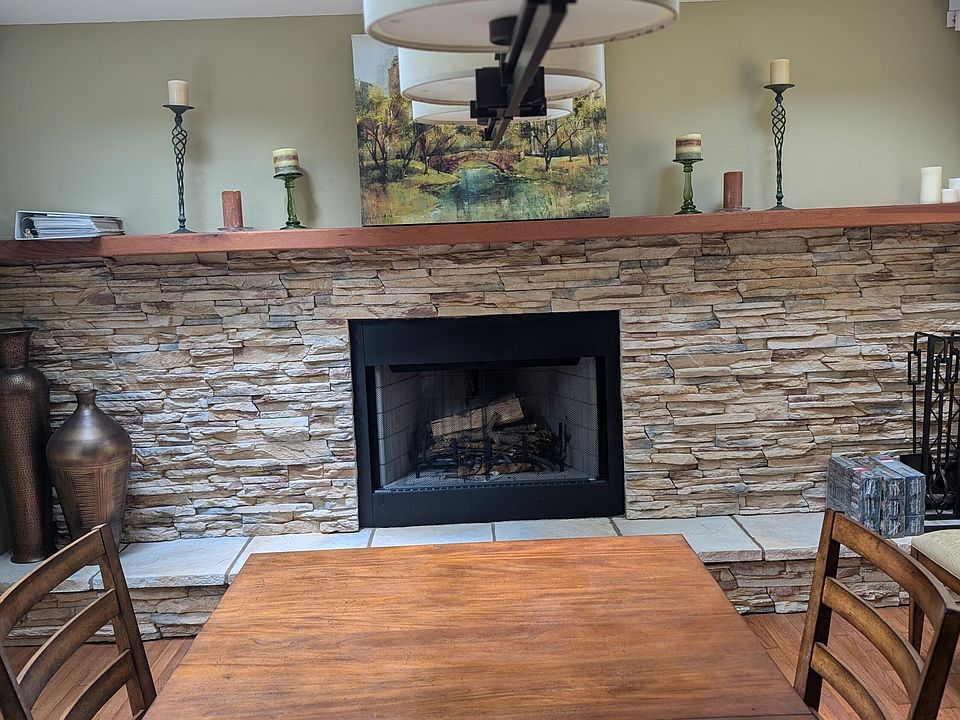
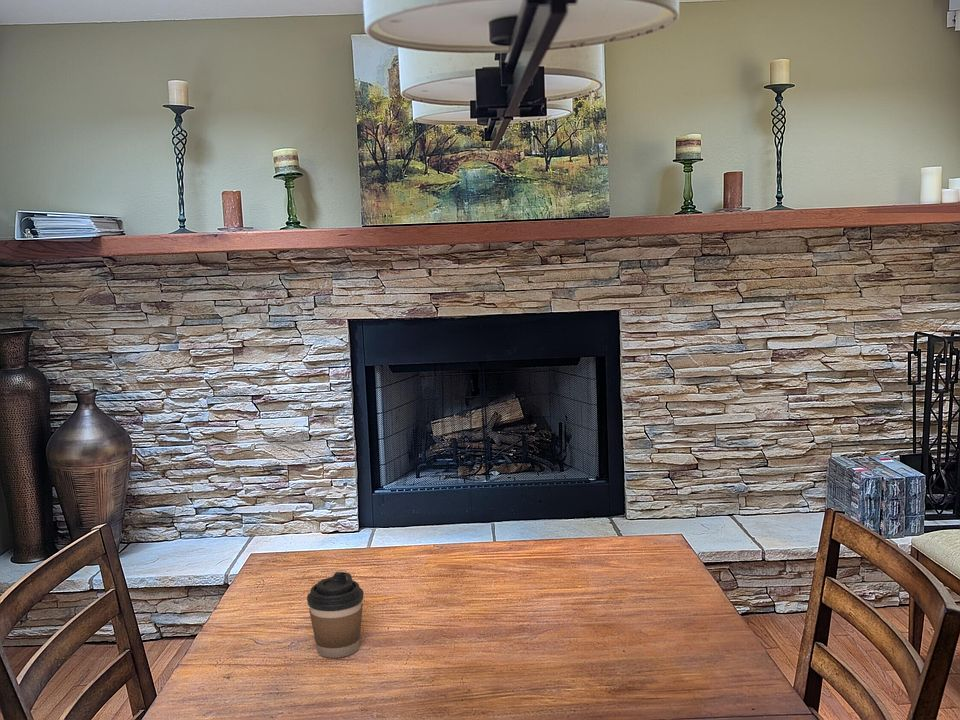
+ coffee cup (336, 613)
